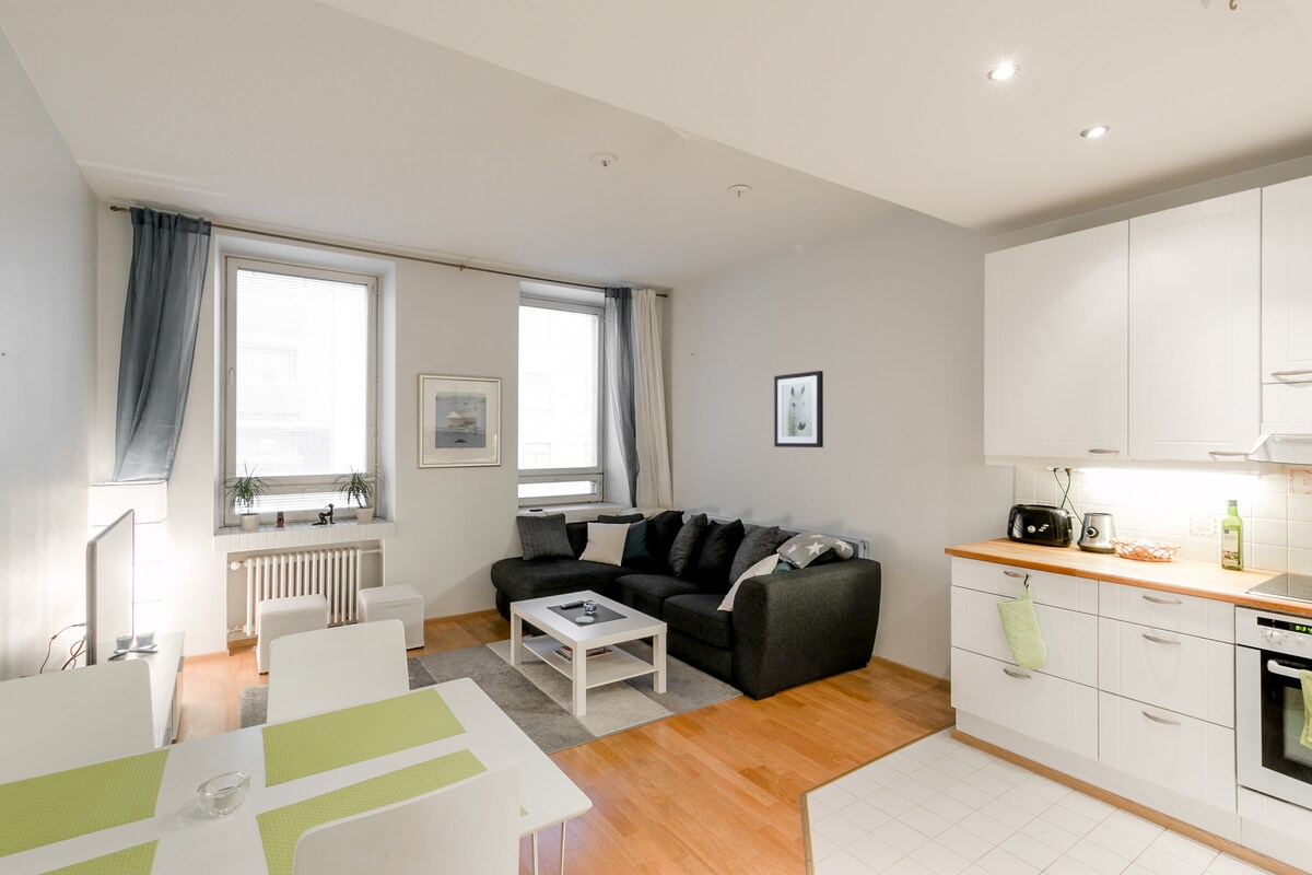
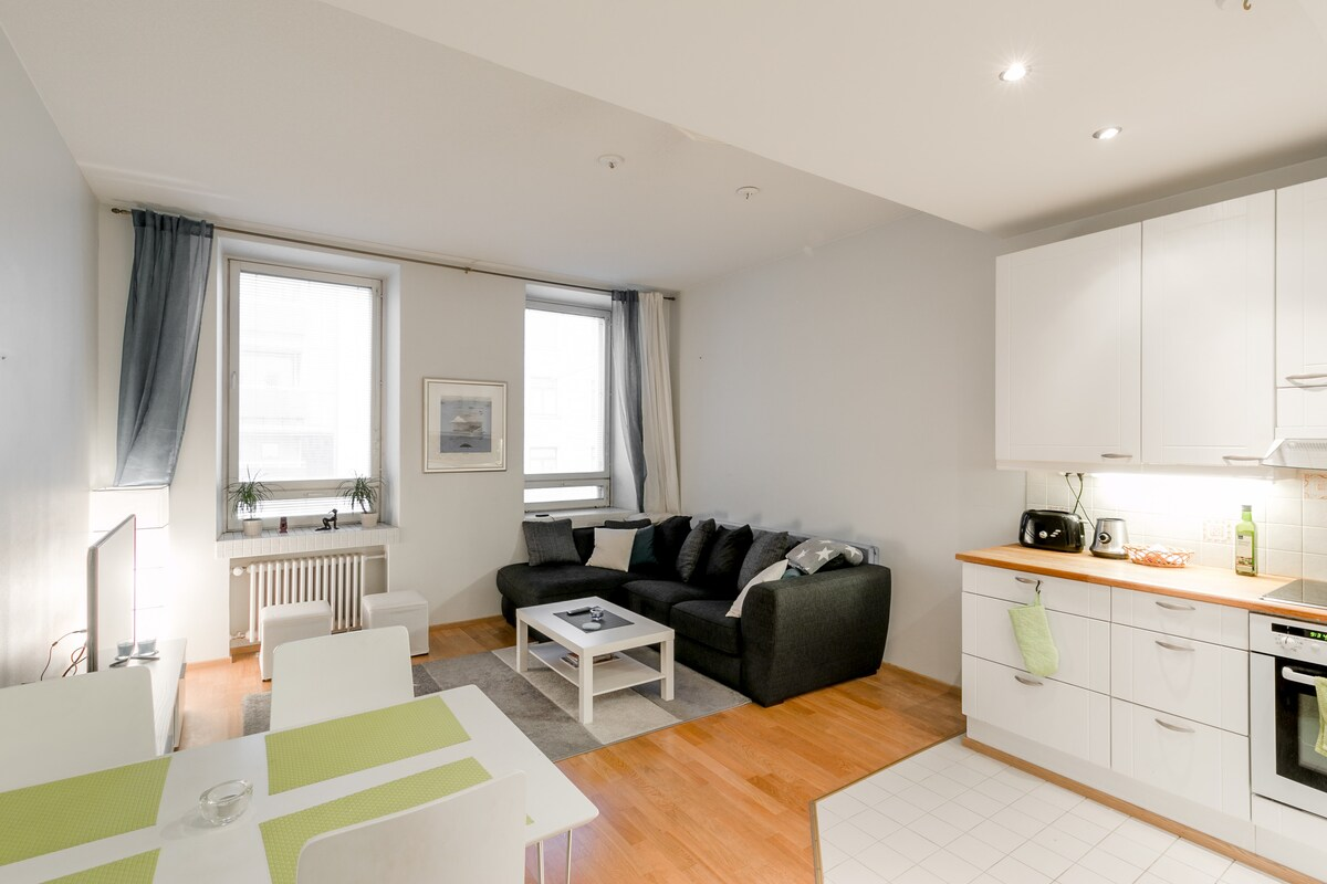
- wall art (797, 410)
